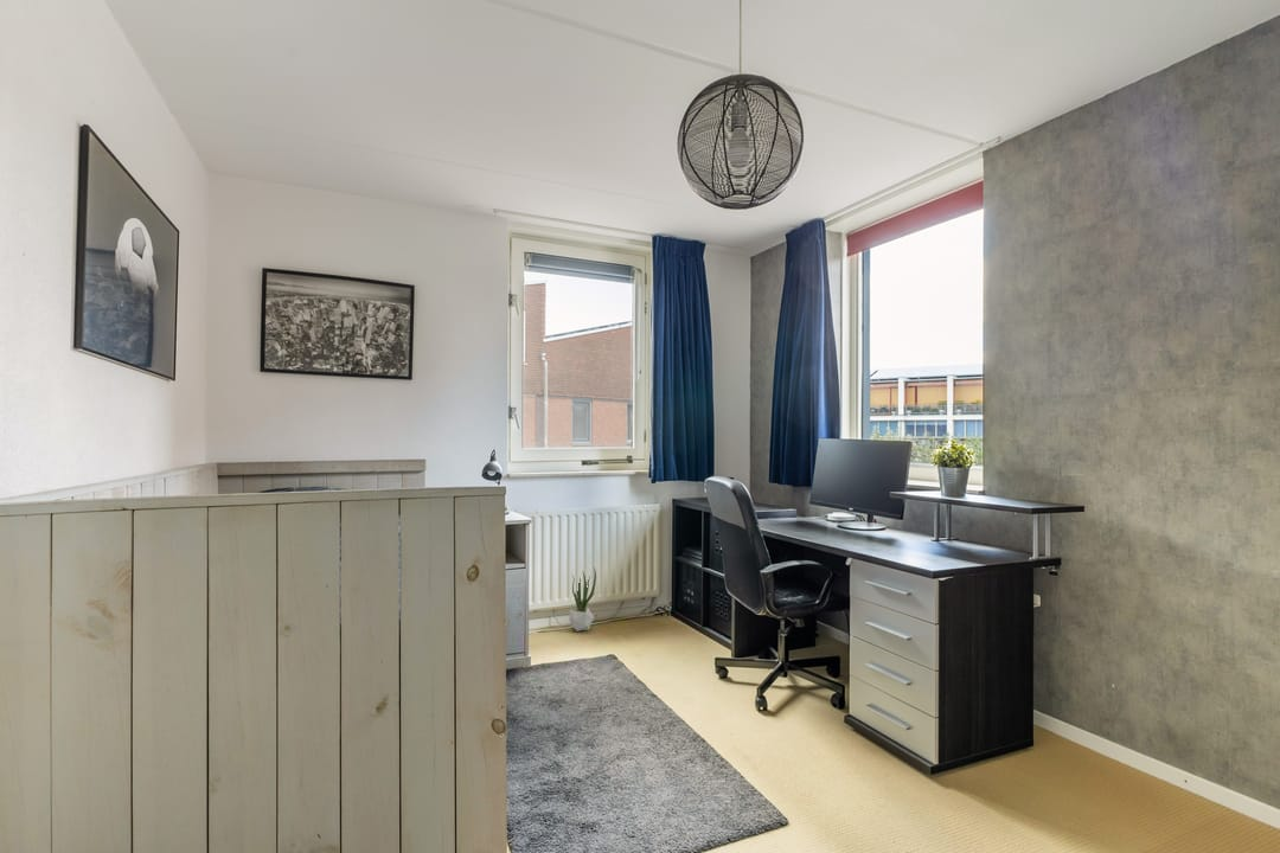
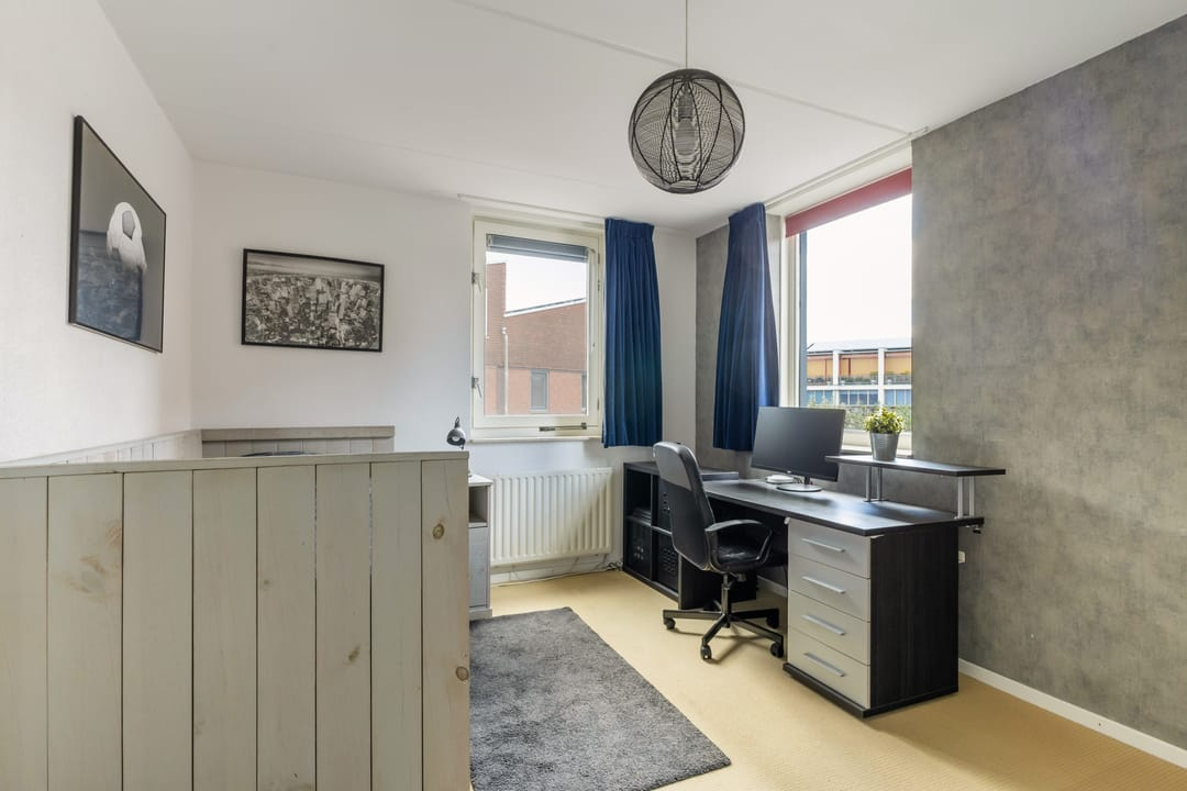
- potted plant (583, 598)
